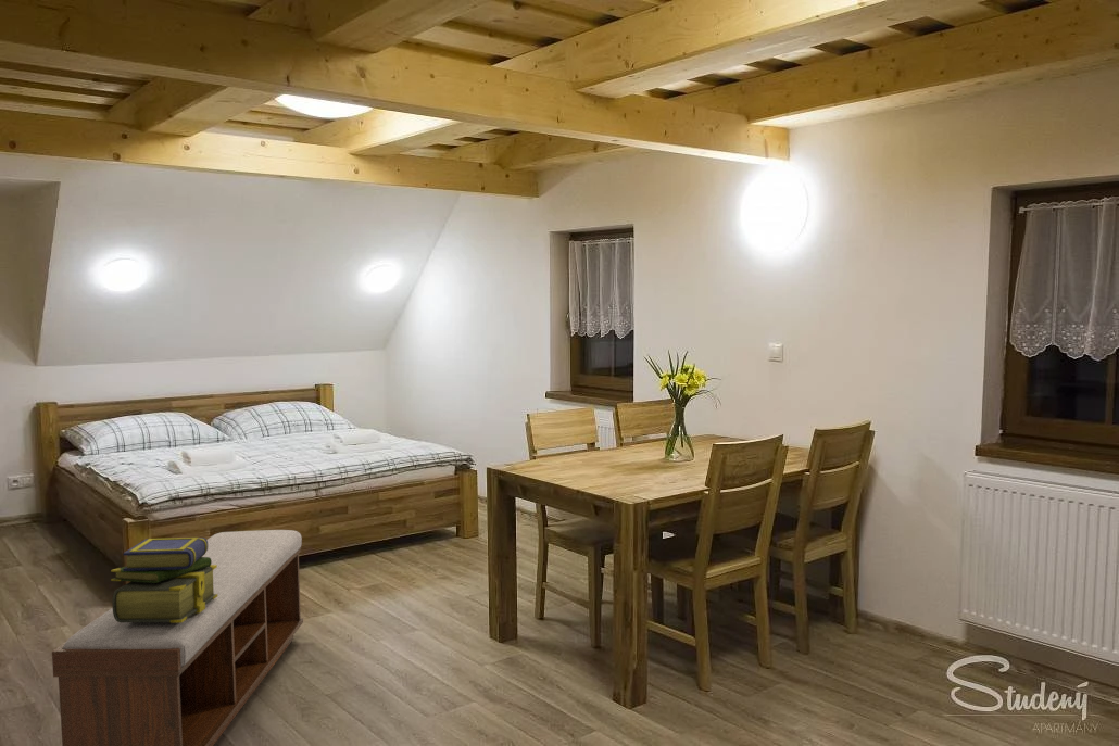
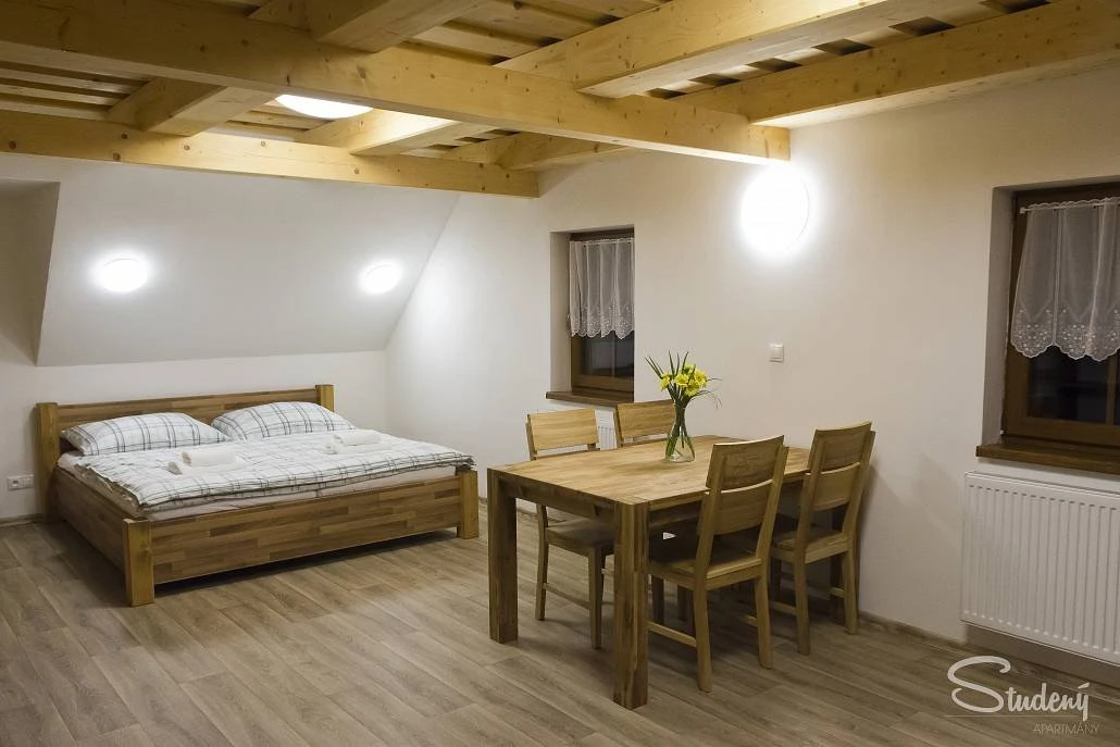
- bench (204, 636)
- stack of books (165, 574)
